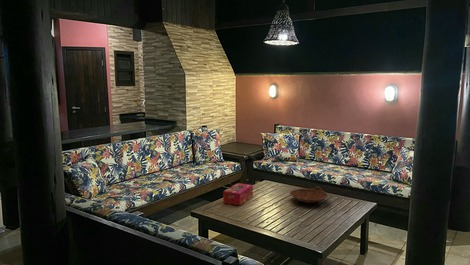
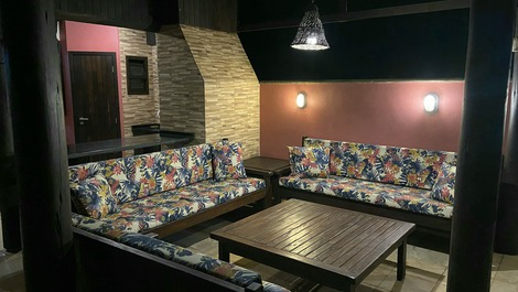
- tissue box (238, 193)
- bowl (308, 195)
